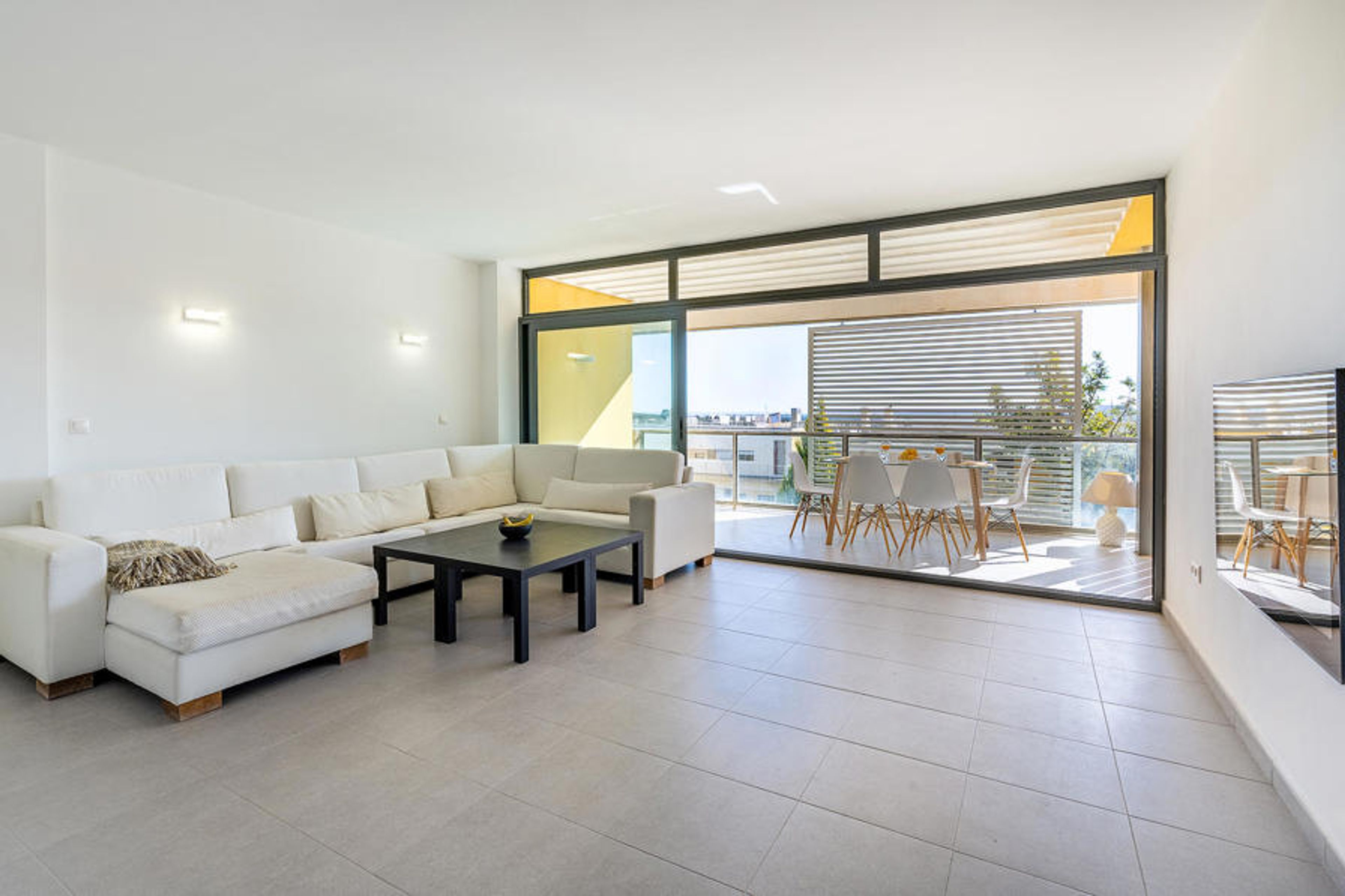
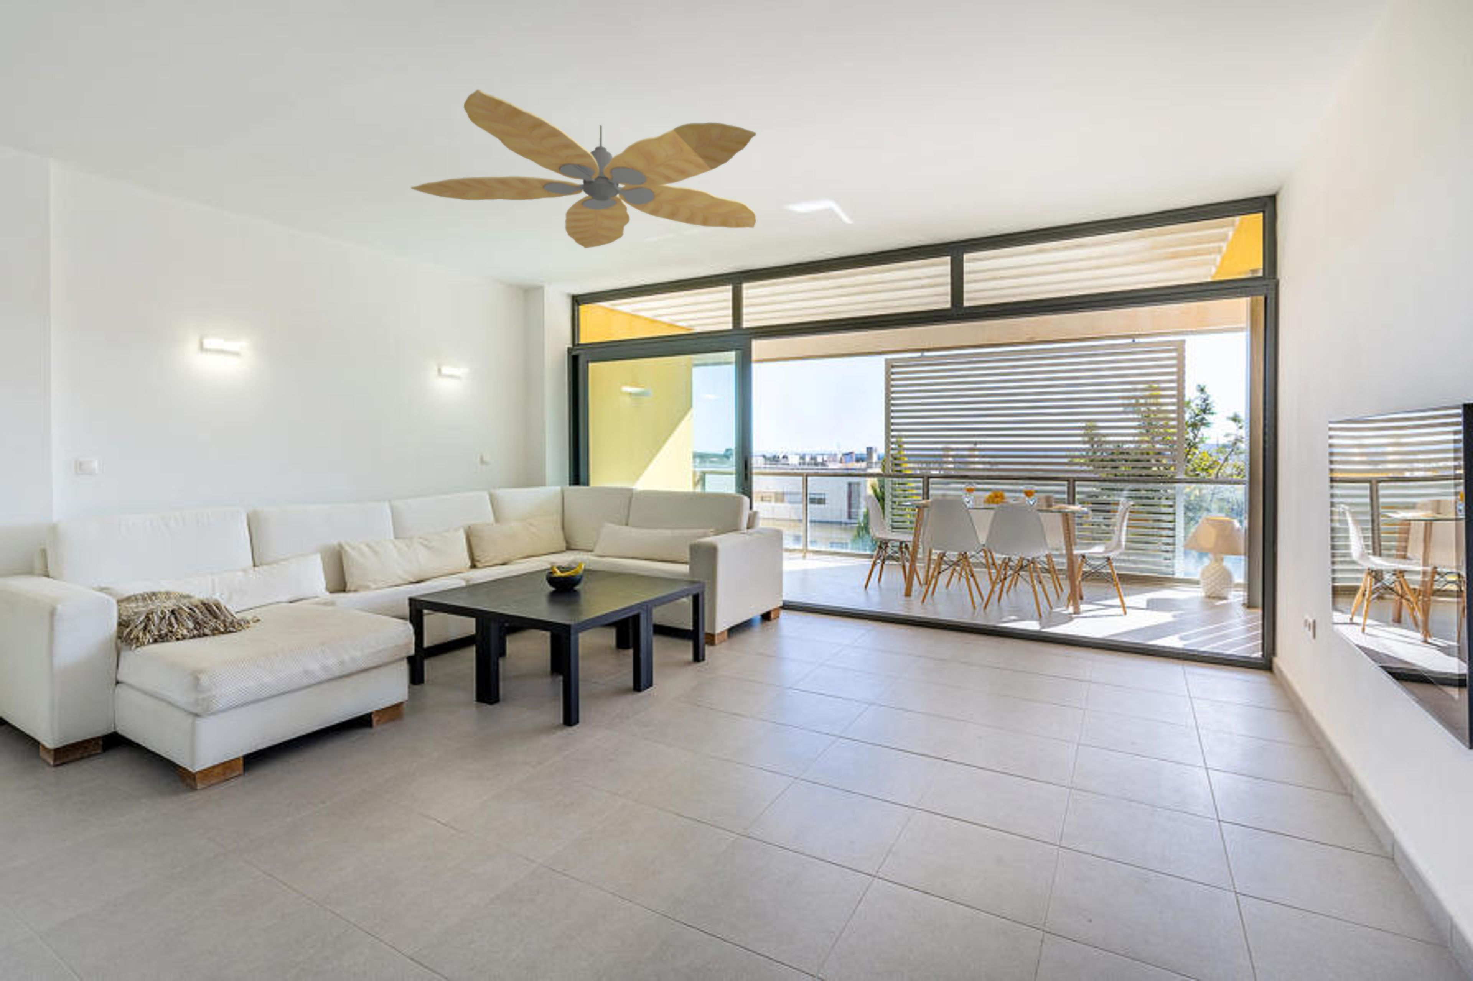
+ ceiling fan (595, 166)
